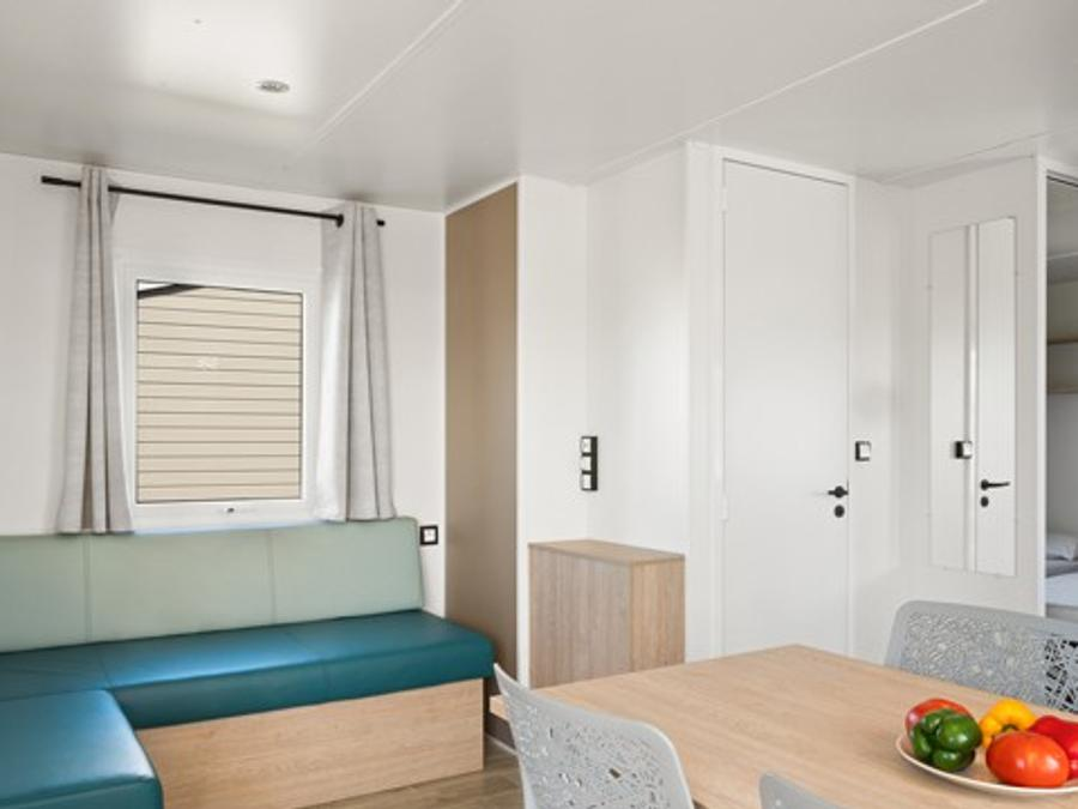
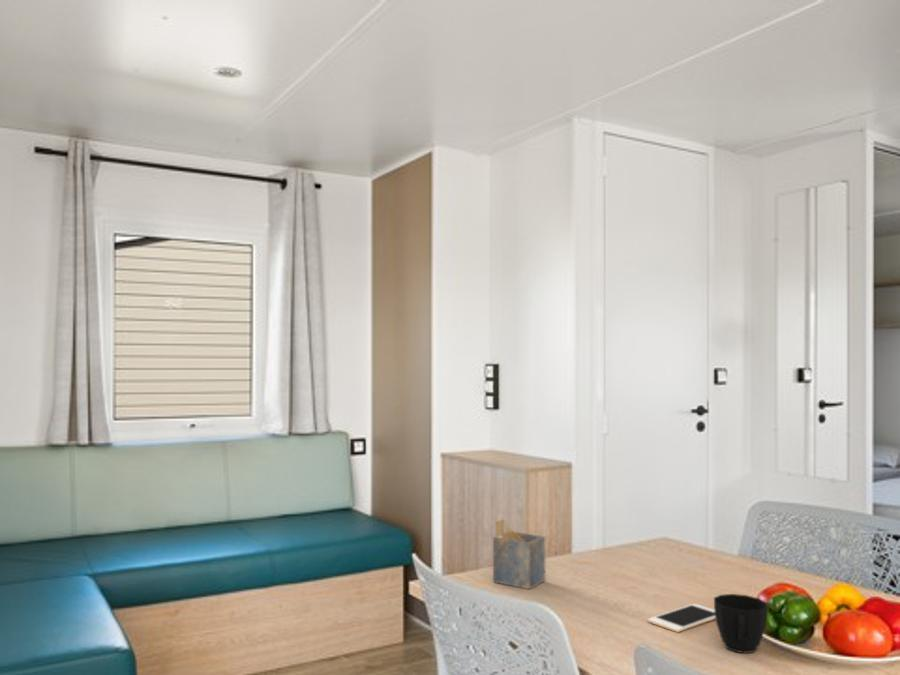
+ napkin holder (518, 550)
+ cell phone (686, 617)
+ cup (738, 625)
